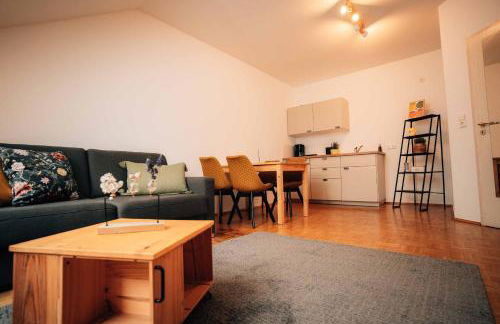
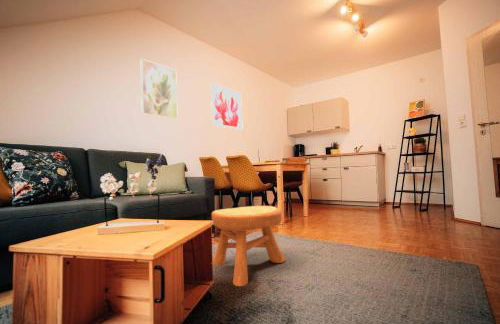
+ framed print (159, 90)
+ wall art (227, 108)
+ stool (251, 240)
